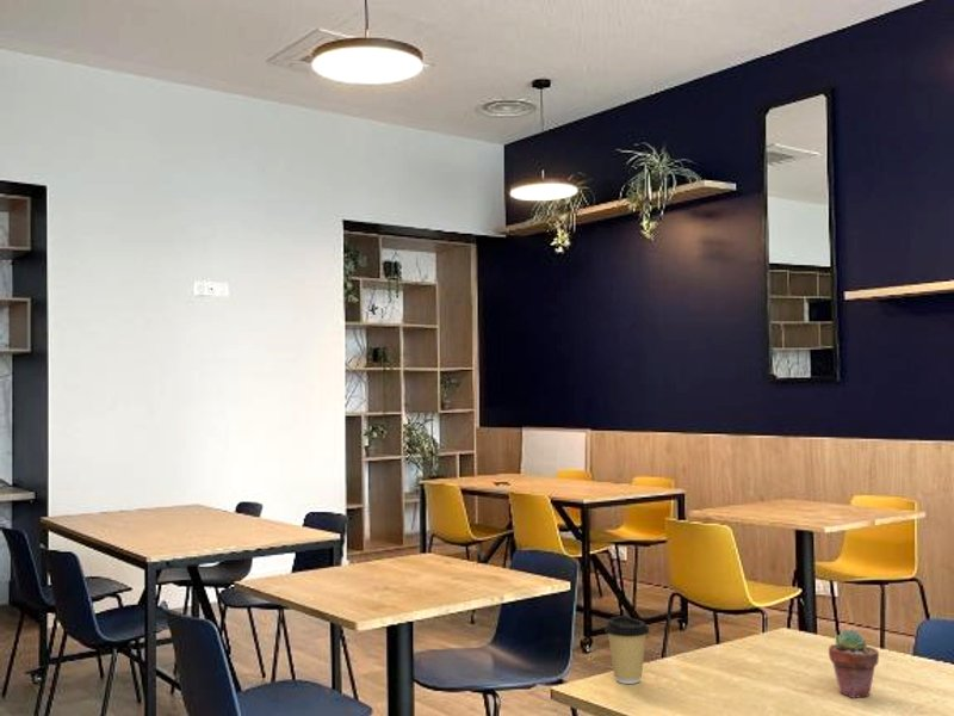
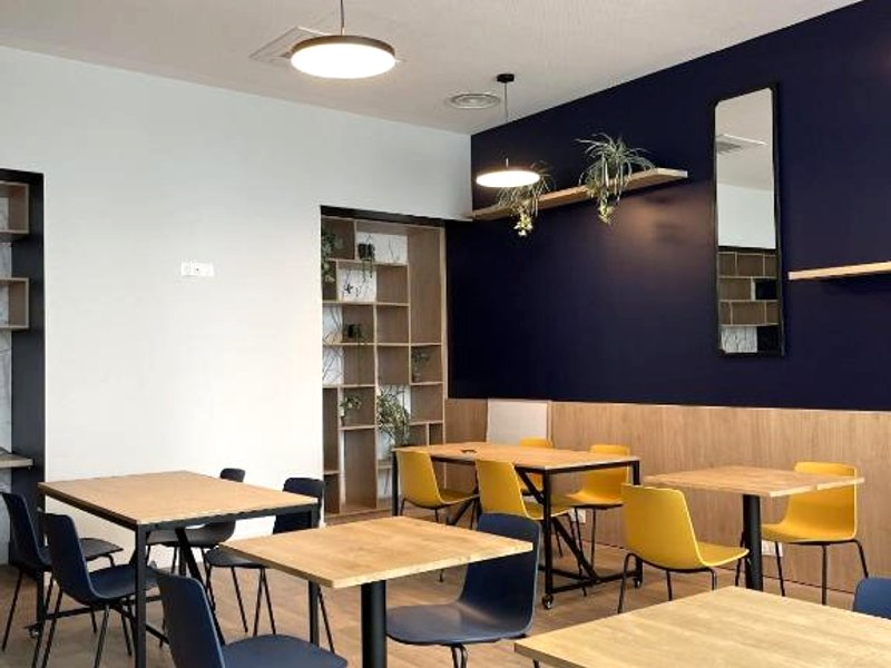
- coffee cup (627, 649)
- potted succulent (853, 661)
